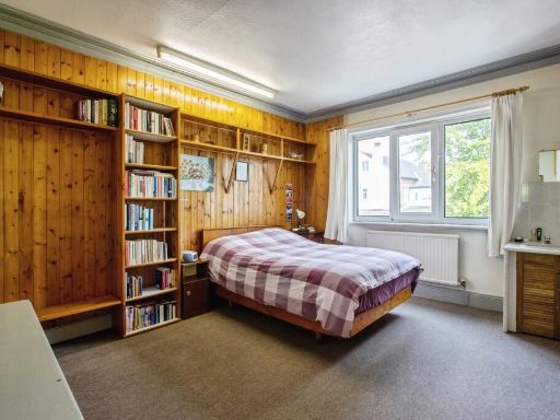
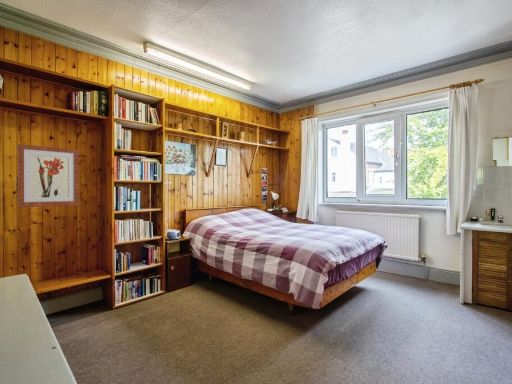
+ wall art (50, 176)
